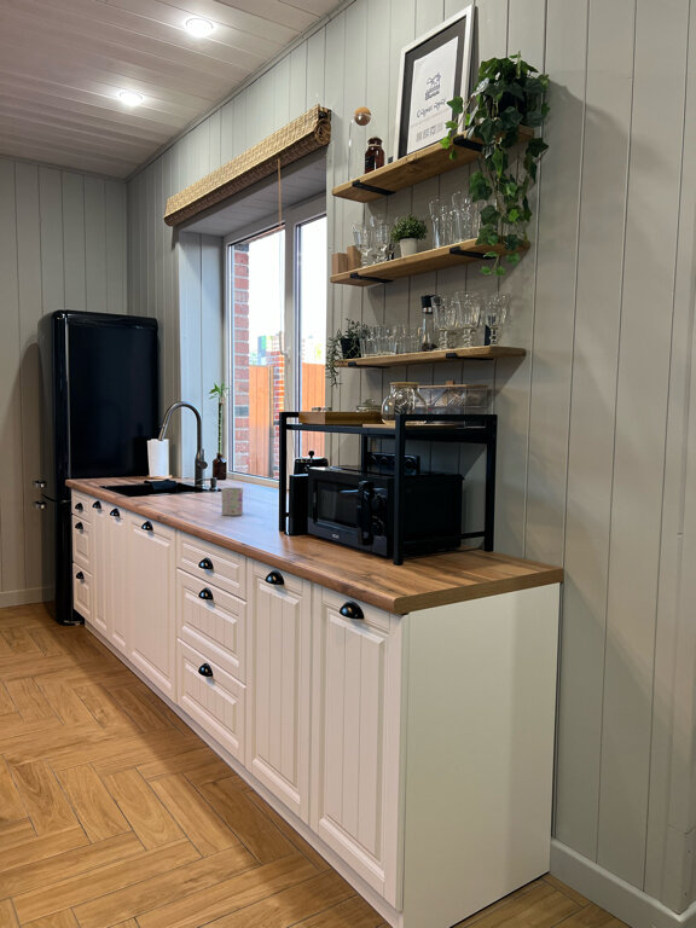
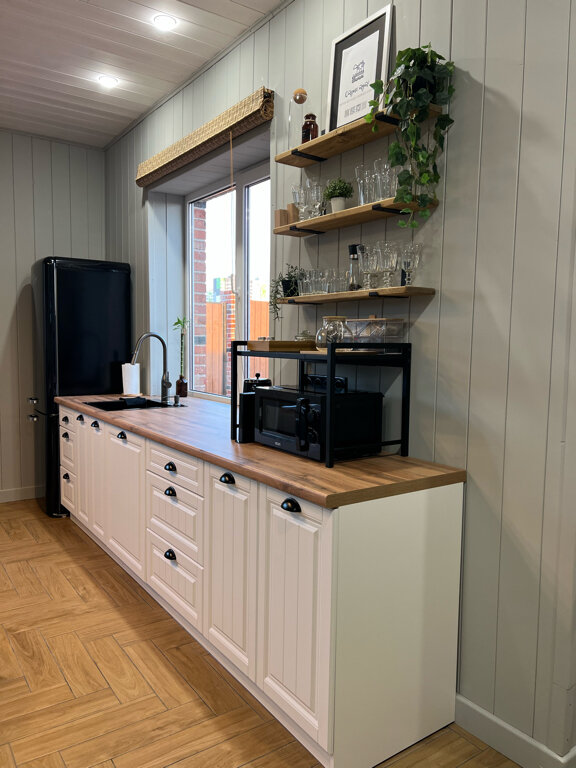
- mug (233, 500)
